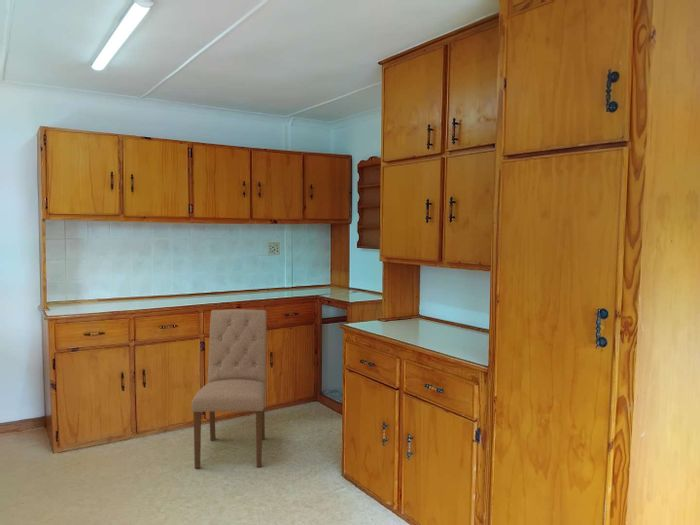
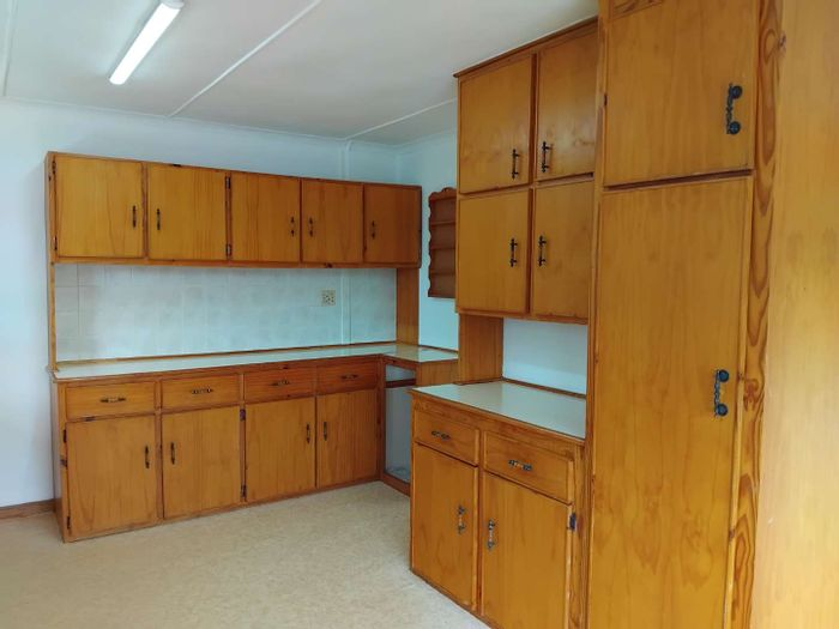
- dining chair (233, 383)
